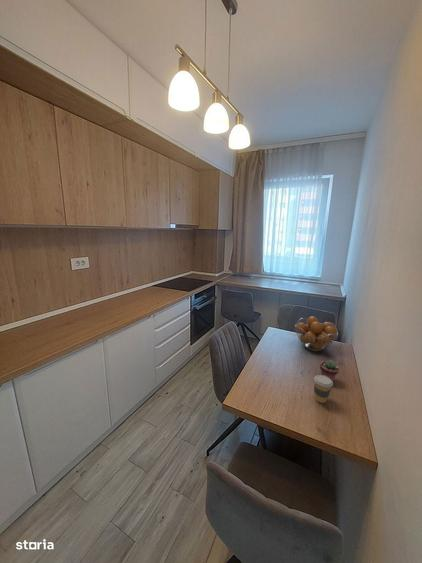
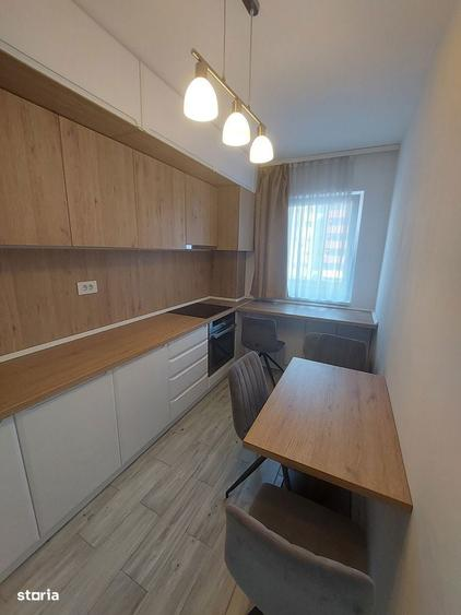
- fruit basket (315, 333)
- potted succulent (329, 370)
- coffee cup (321, 389)
